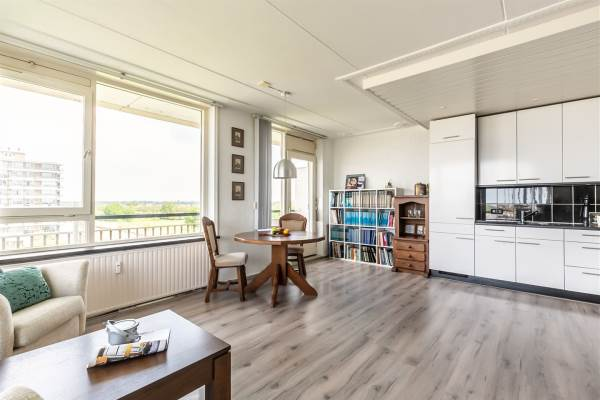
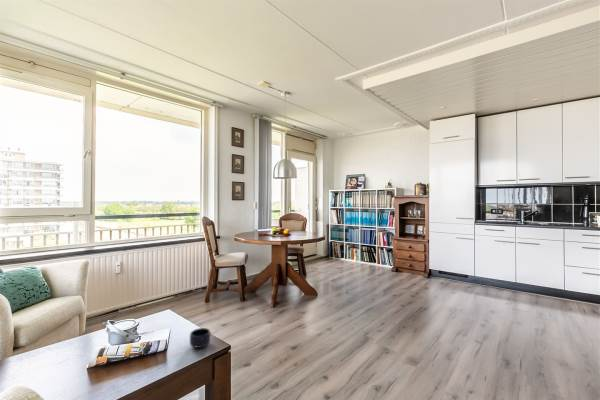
+ mug (200, 339)
